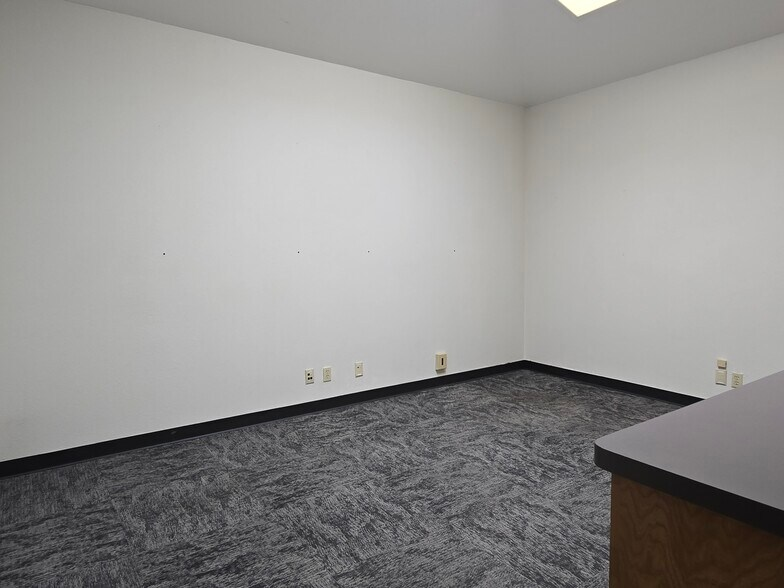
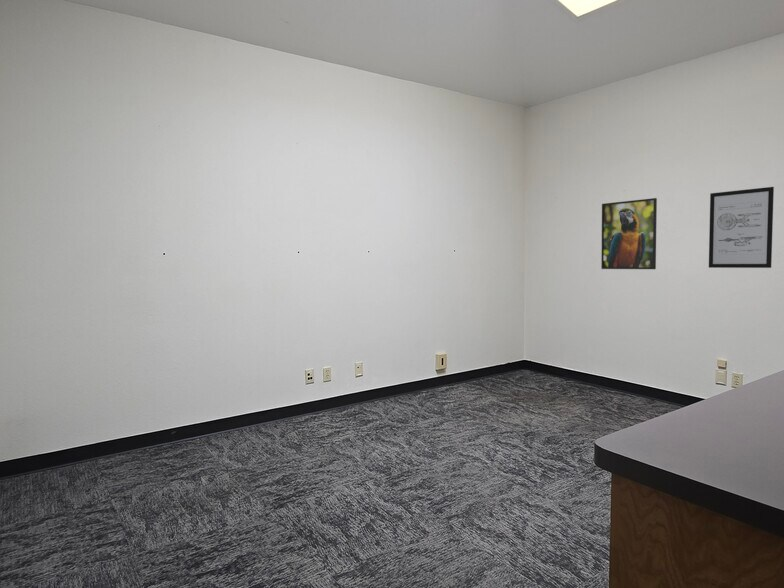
+ wall art (739, 229)
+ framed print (627, 235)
